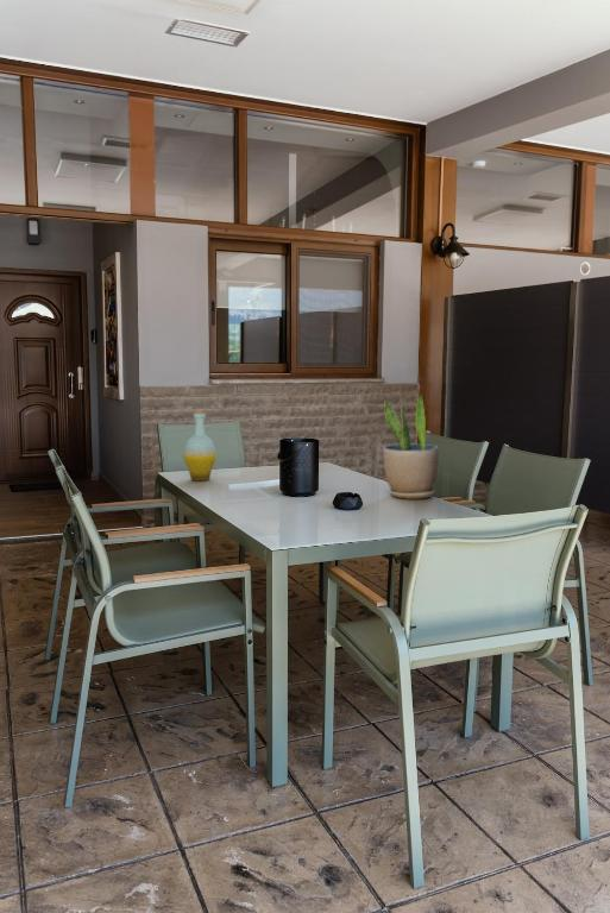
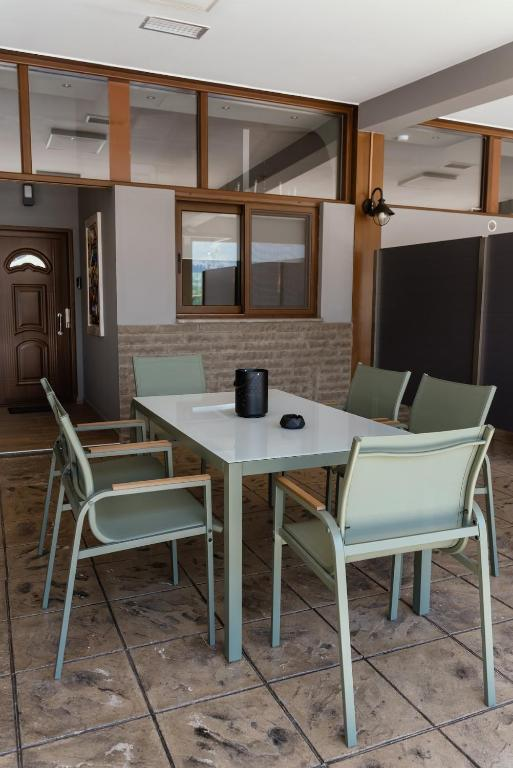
- bottle (200, 445)
- potted plant (410, 445)
